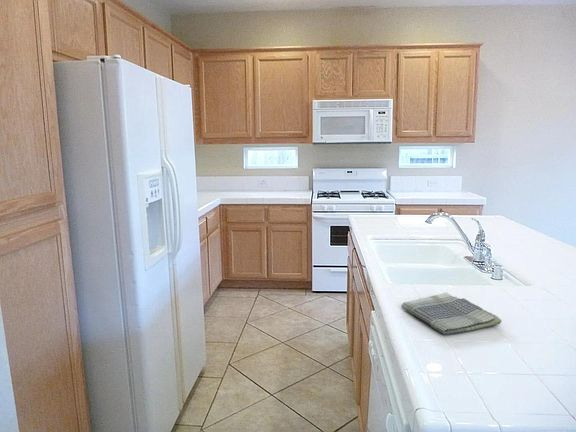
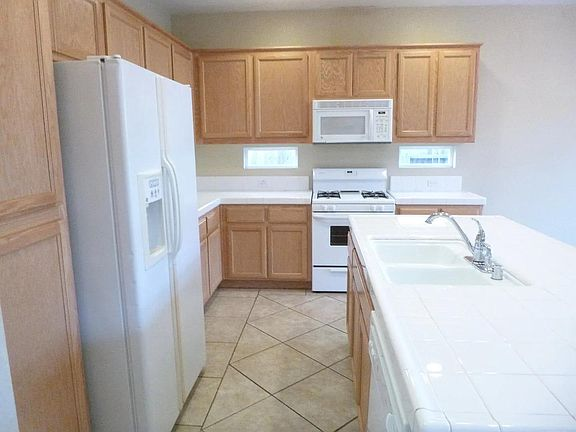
- dish towel (449, 311)
